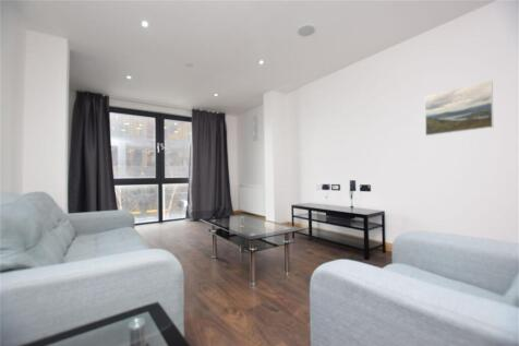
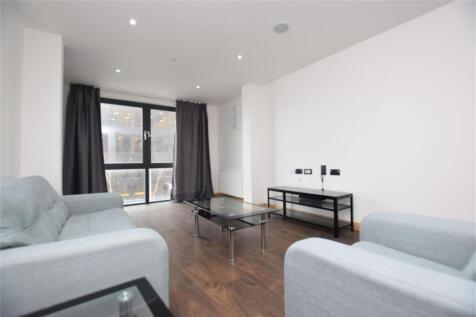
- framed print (456, 110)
